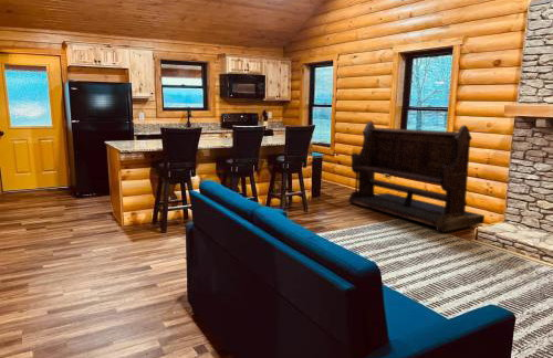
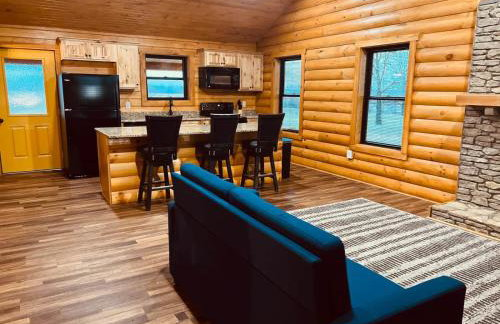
- bench (413, 169)
